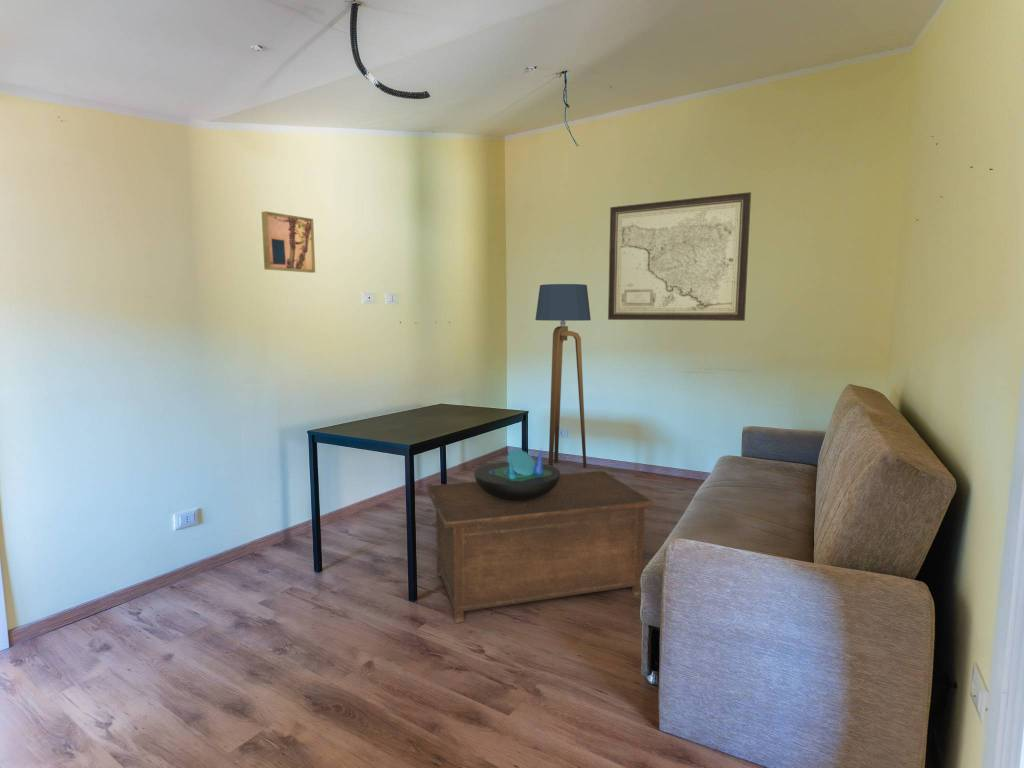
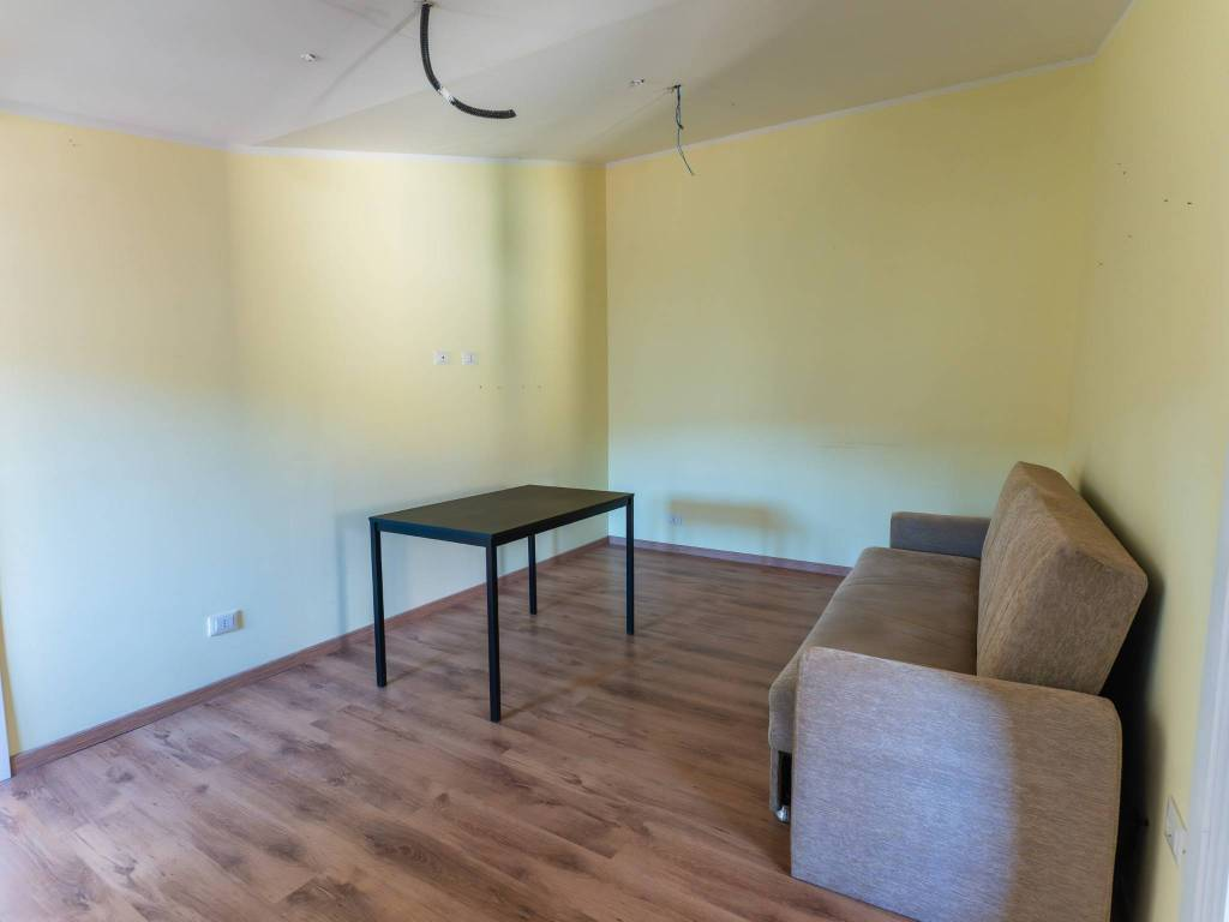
- wall art (674, 261)
- cabinet (534, 538)
- wall art (289, 243)
- floor lamp (560, 378)
- decorative bowl (517, 472)
